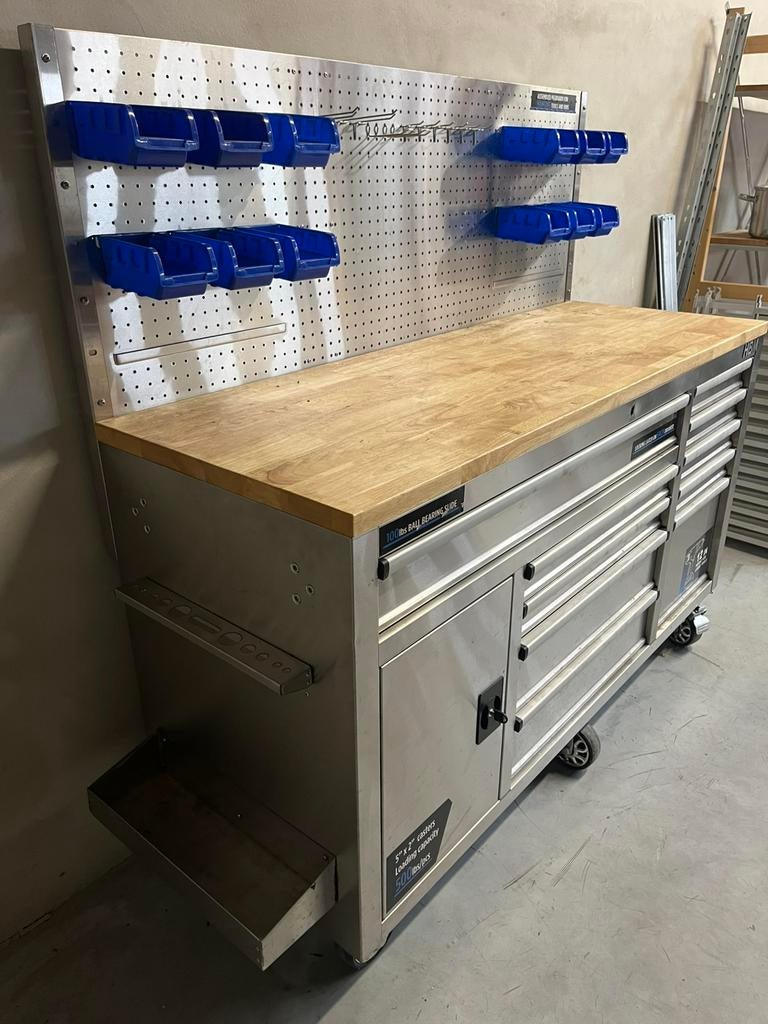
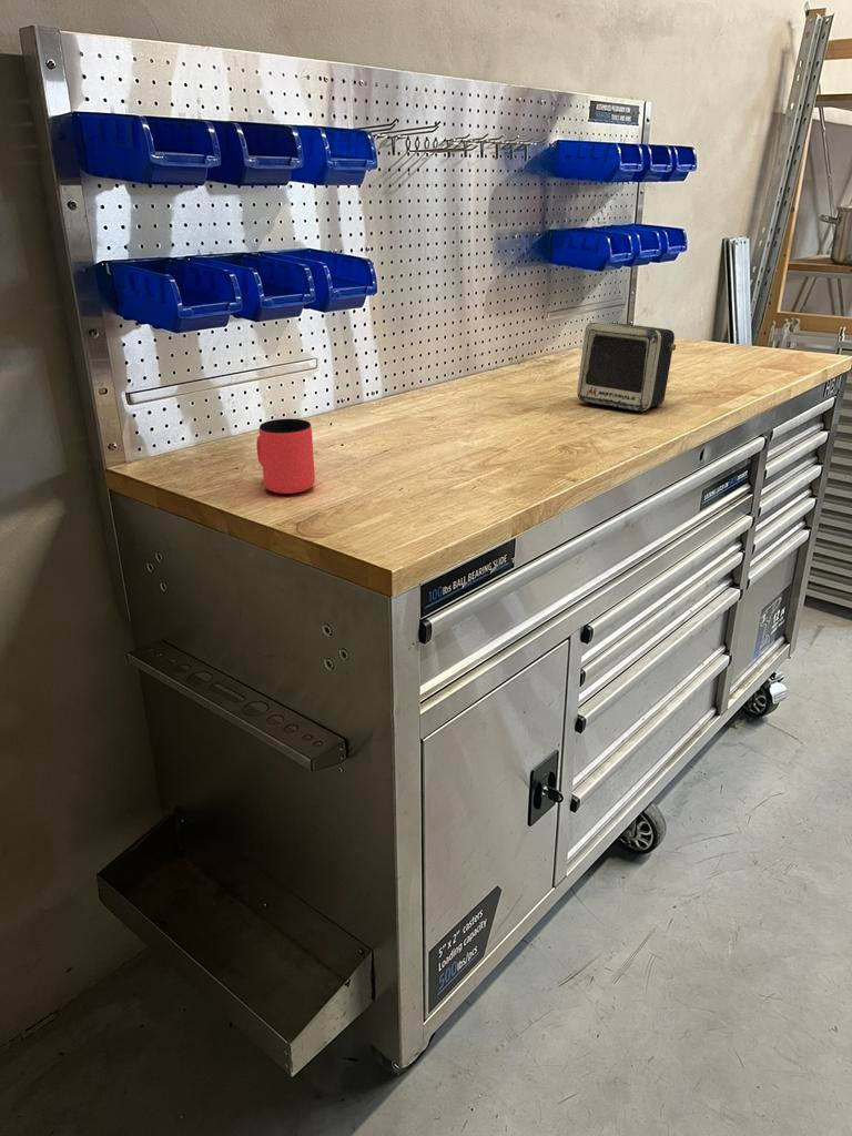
+ cup (281, 454)
+ speaker (627, 364)
